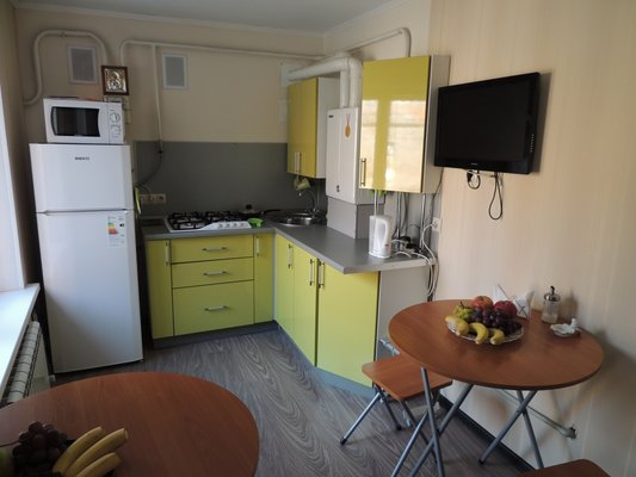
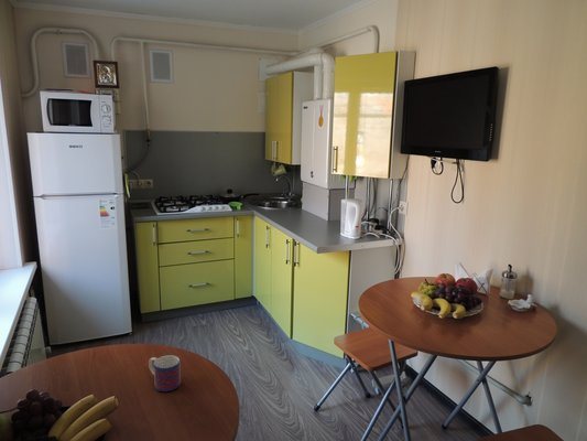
+ mug (163, 370)
